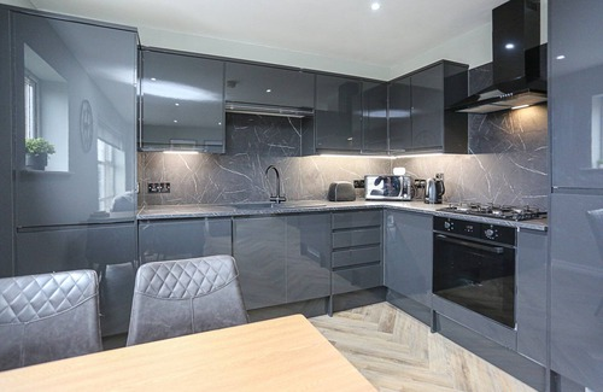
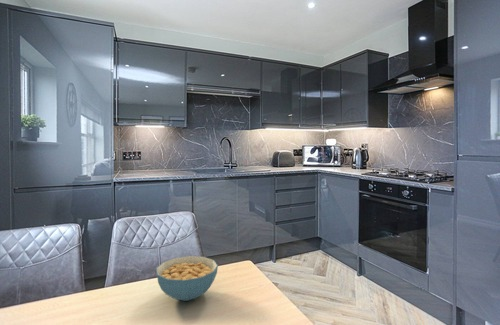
+ cereal bowl (187, 281)
